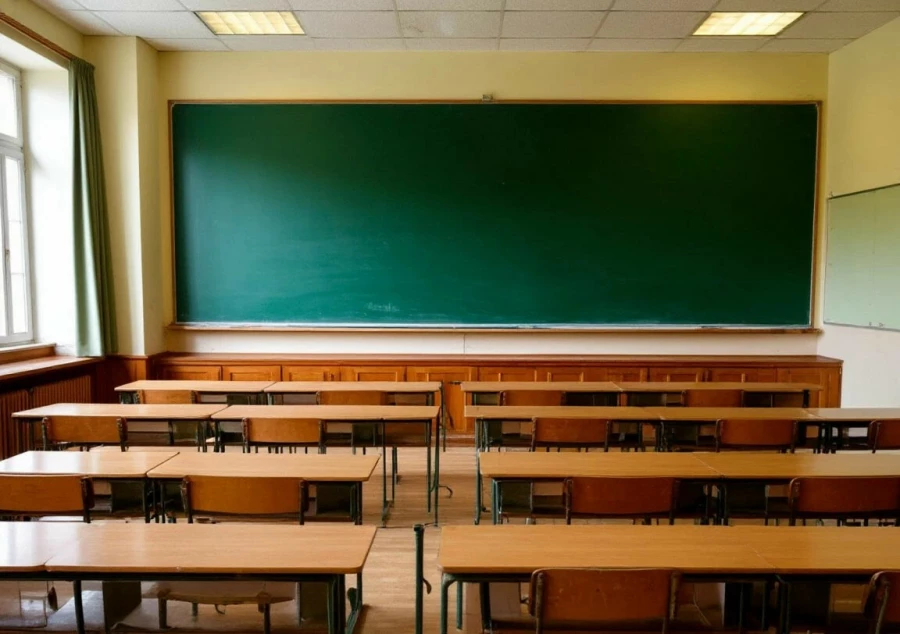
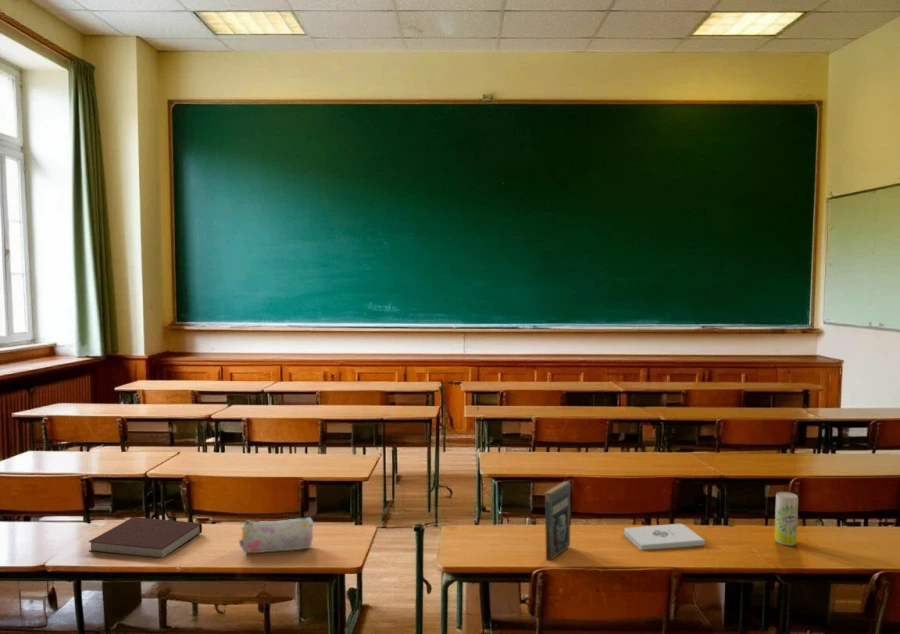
+ book (557, 519)
+ notepad (662, 536)
+ beverage can (786, 518)
+ notebook (147, 536)
+ pencil case (278, 533)
